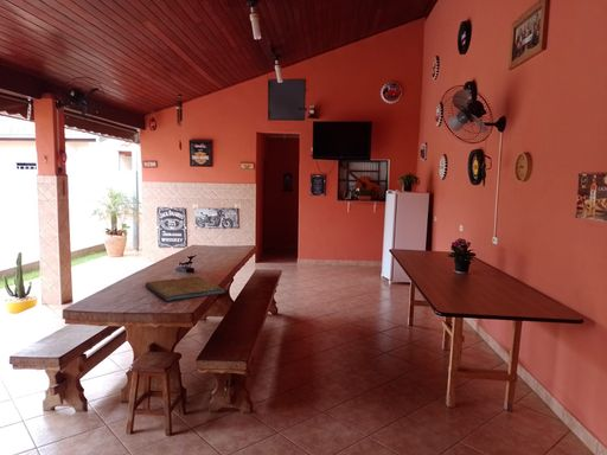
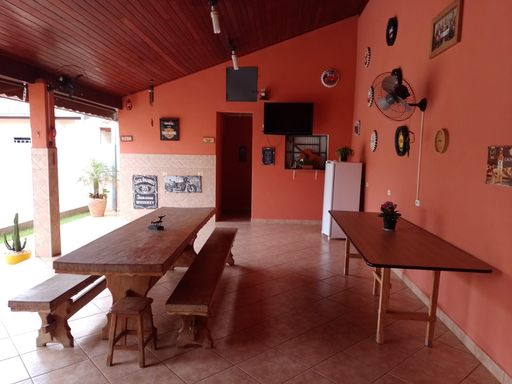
- religious icon (184, 287)
